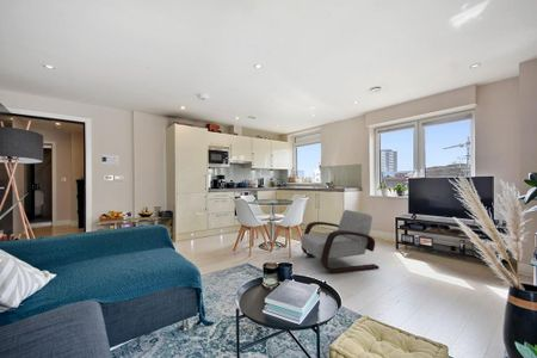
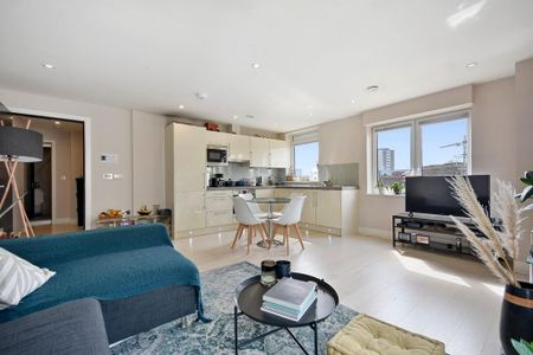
- armchair (335, 236)
